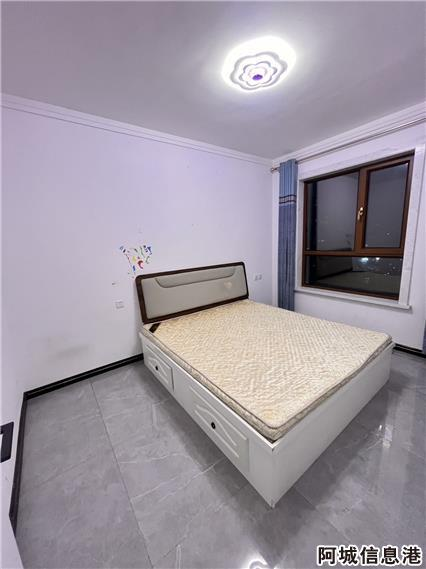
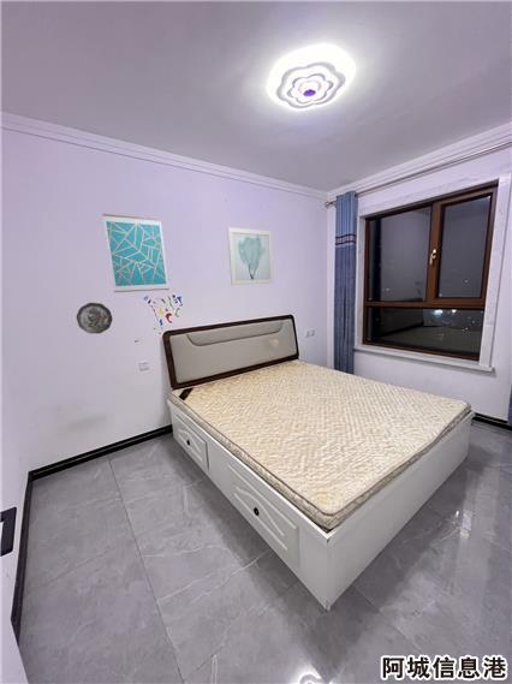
+ wall art (251, 257)
+ decorative plate (94, 317)
+ wall art (138, 255)
